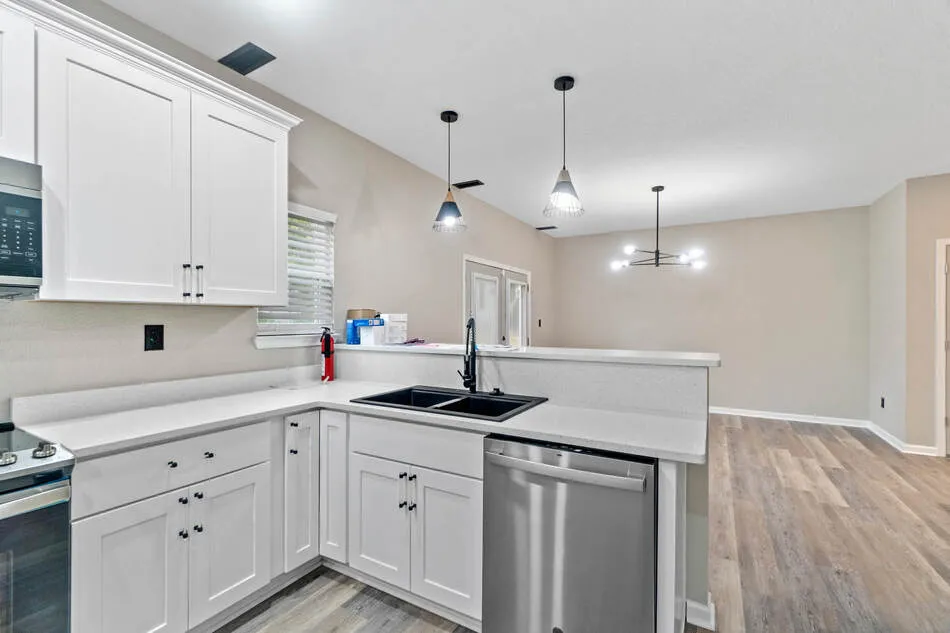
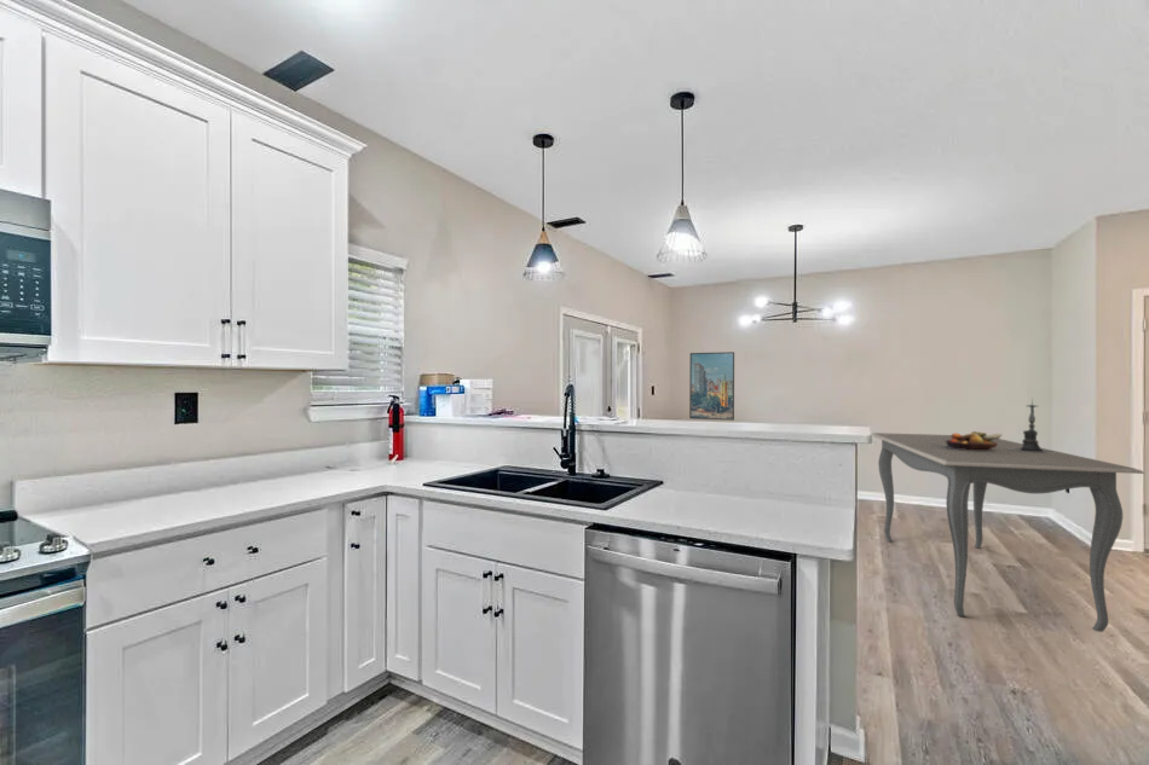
+ candle holder (1030, 423)
+ fruit bowl (971, 439)
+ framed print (711, 386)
+ dining table (974, 510)
